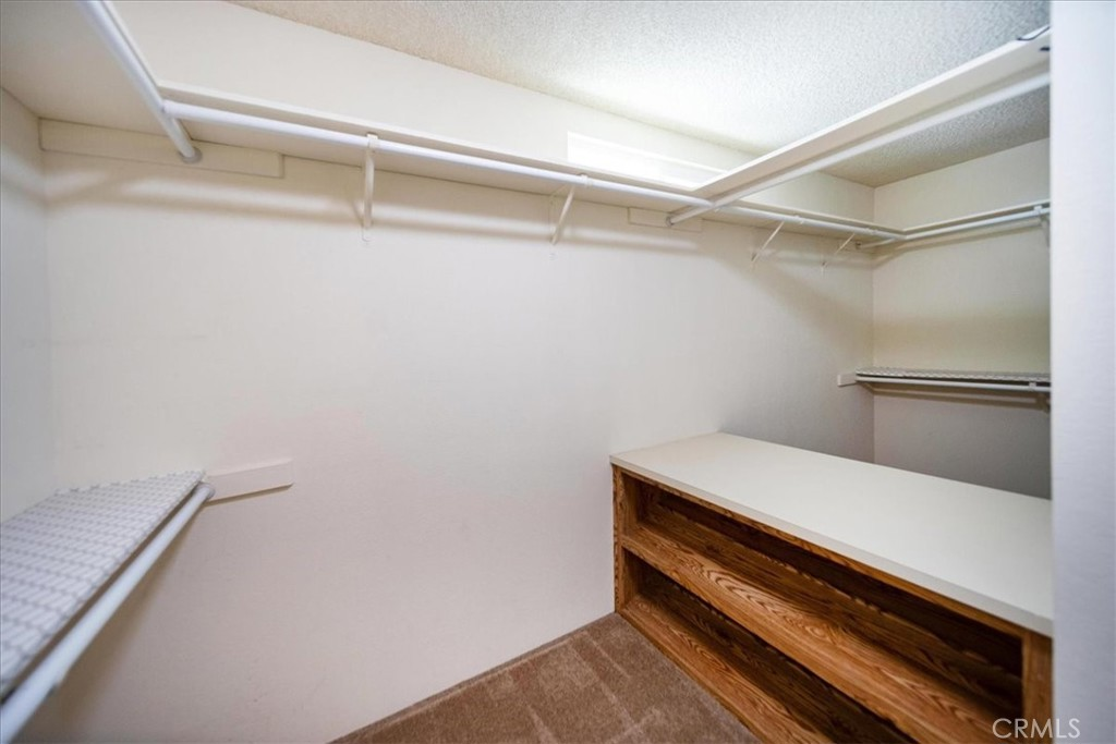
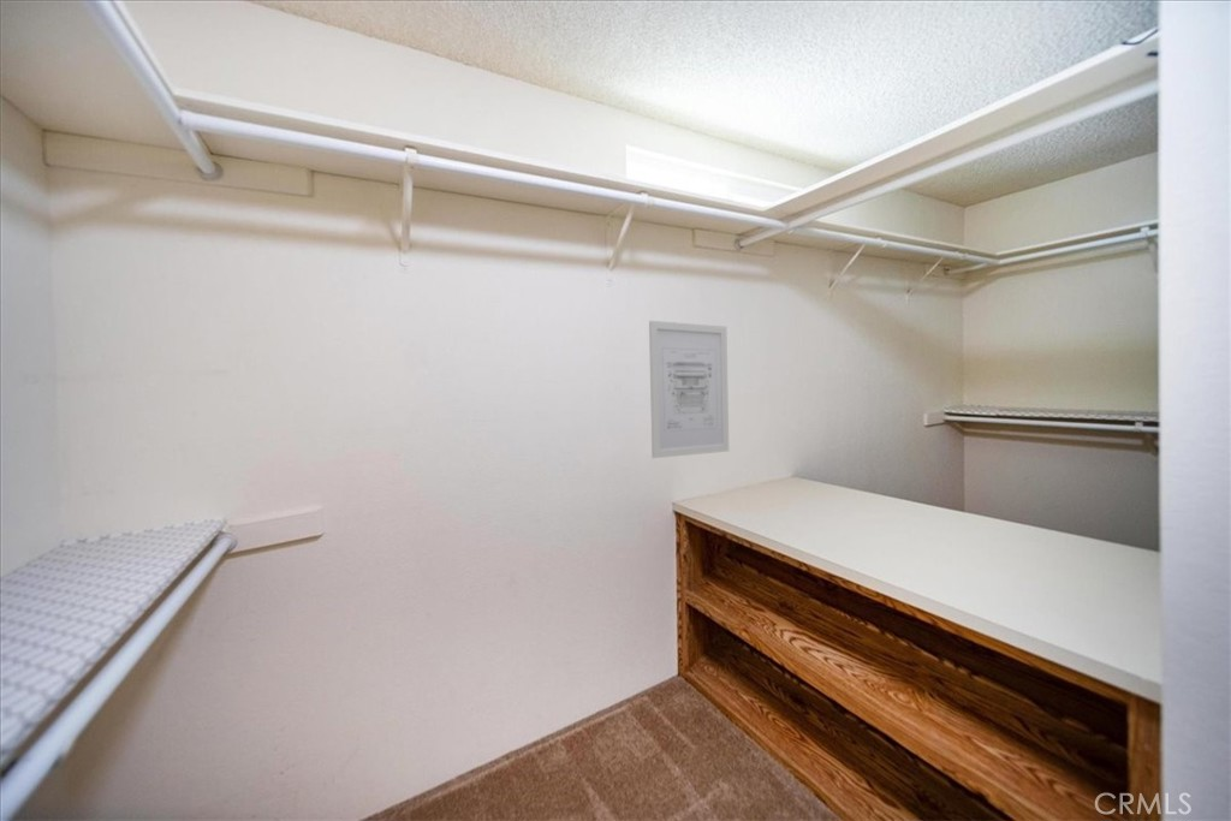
+ wall art (690, 388)
